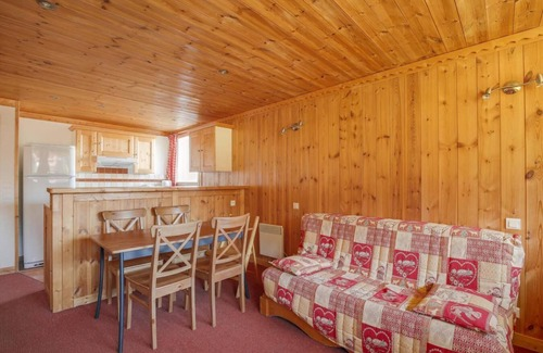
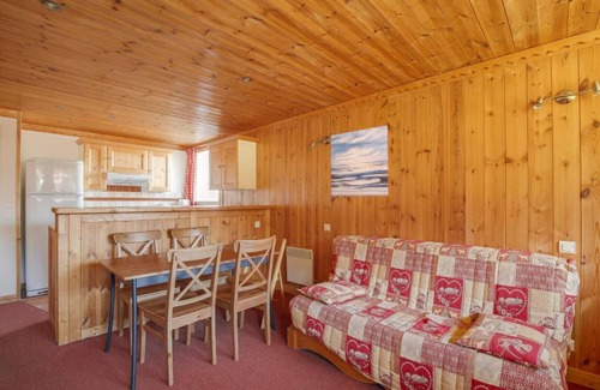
+ wall art (356, 163)
